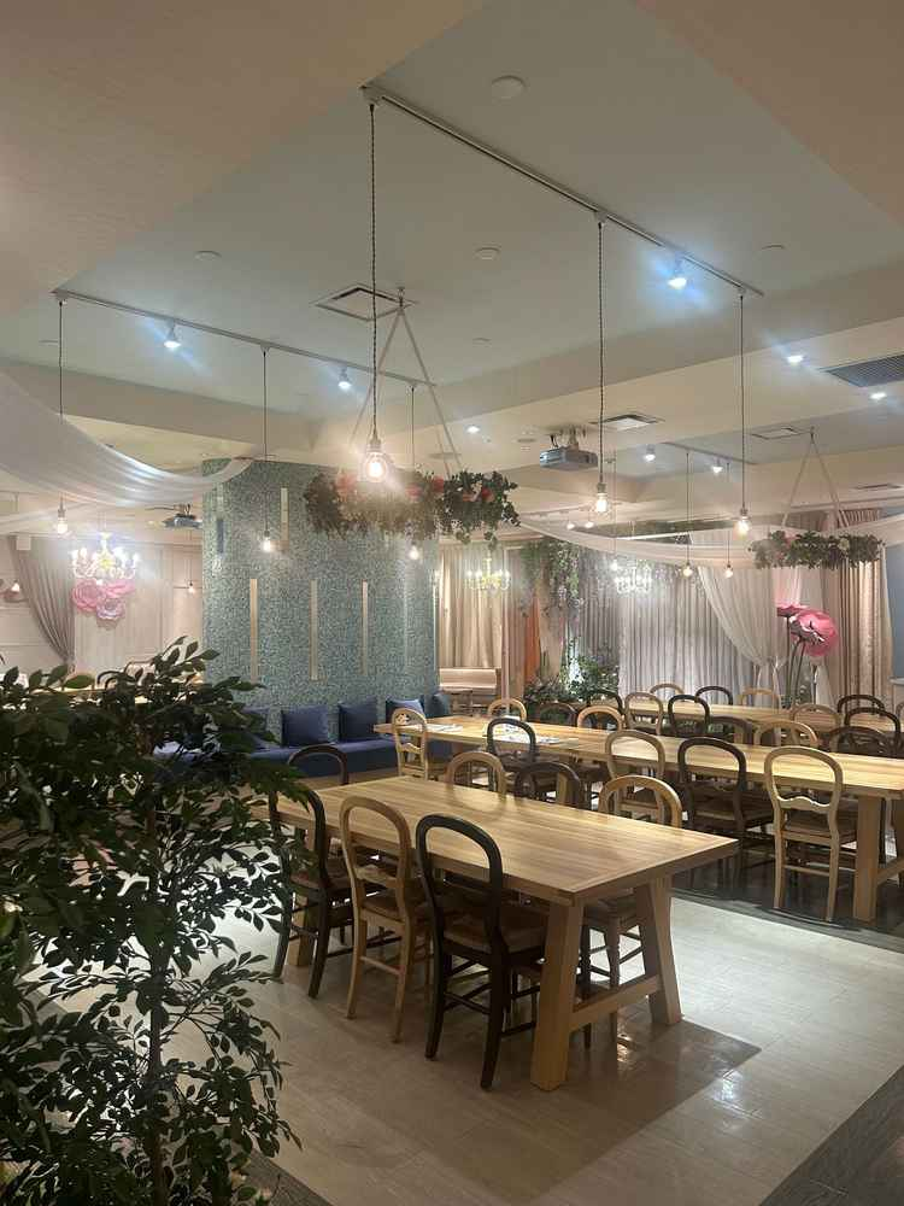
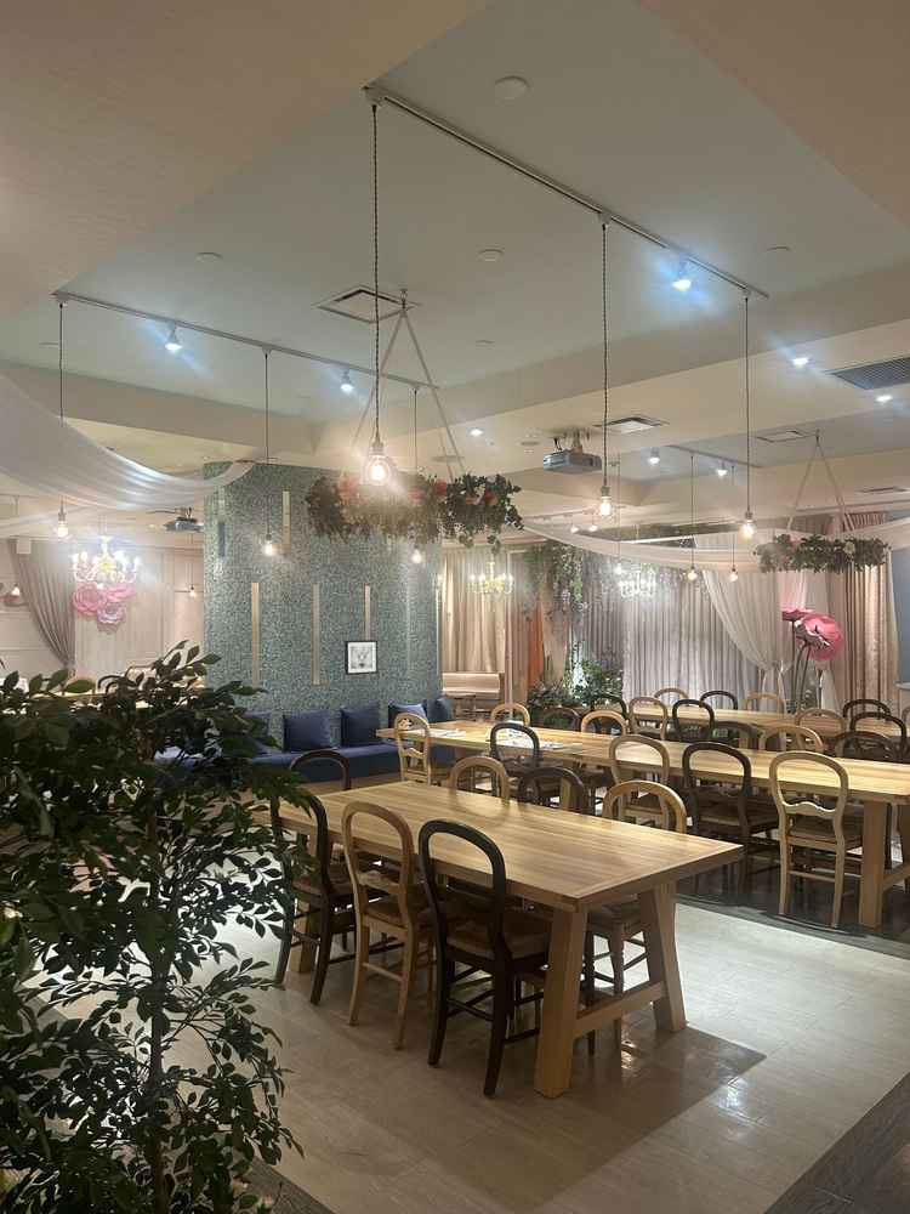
+ wall art (360, 657)
